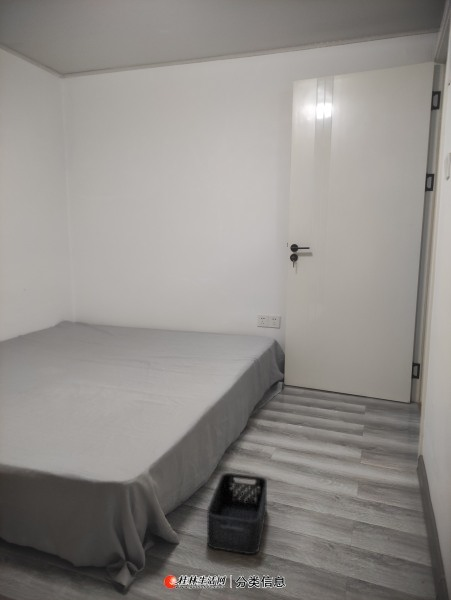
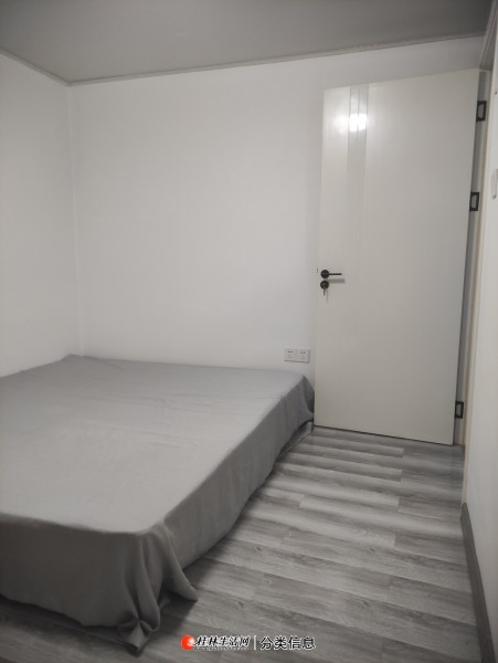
- storage bin (238, 510)
